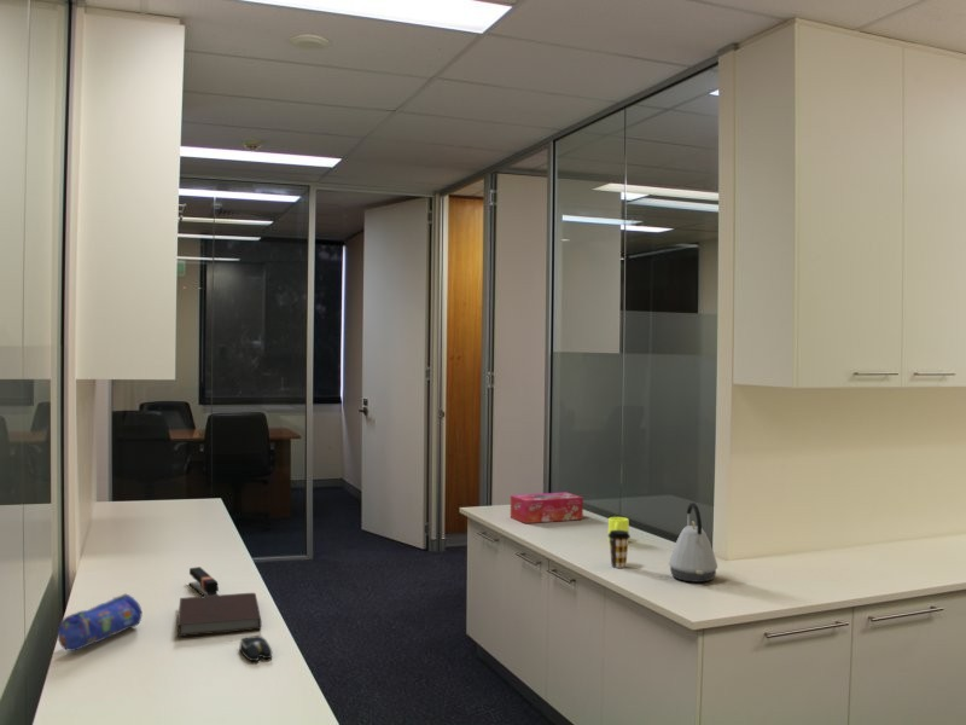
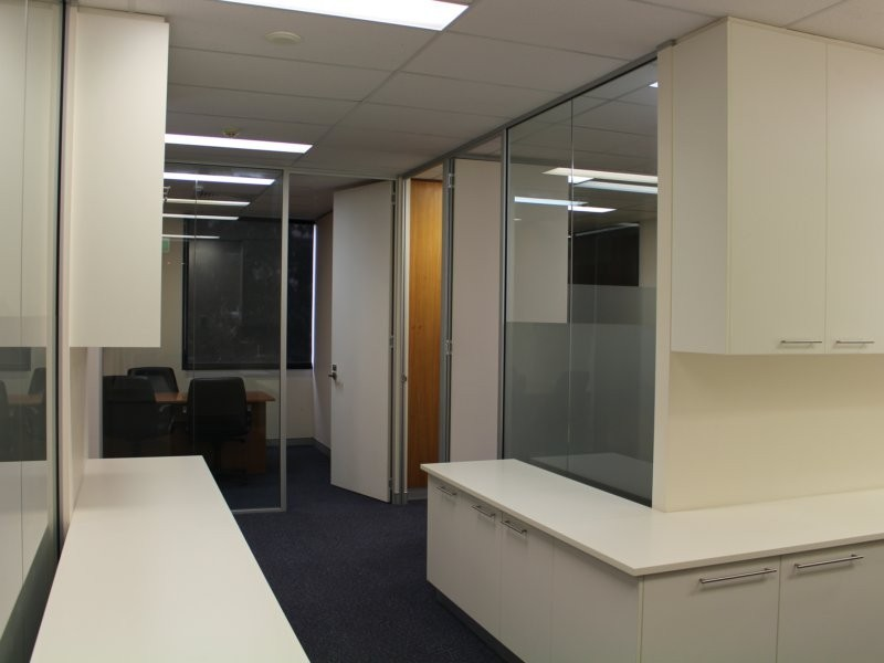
- notebook (219, 613)
- stapler (203, 581)
- tissue box (546, 506)
- computer mouse (255, 646)
- pencil case (101, 620)
- kettle (692, 539)
- coffee cup (618, 549)
- mug (617, 529)
